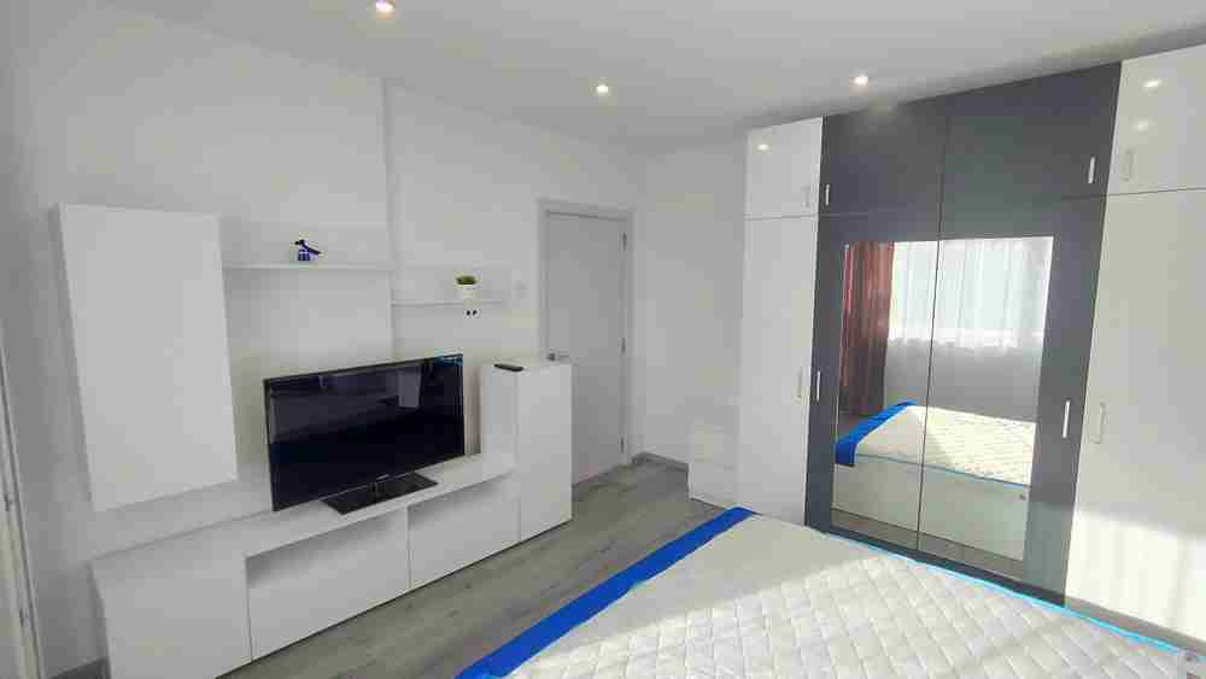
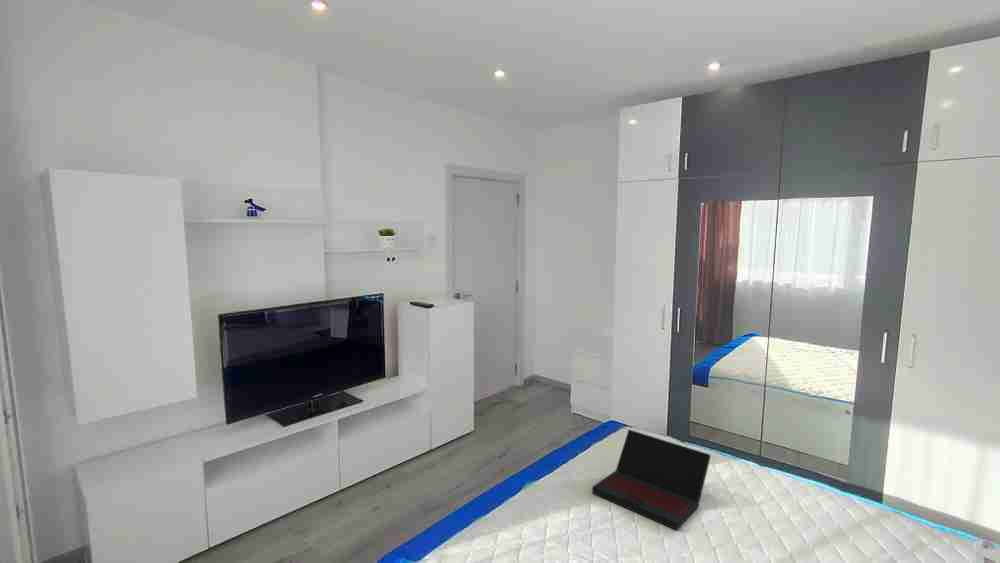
+ laptop (651, 473)
